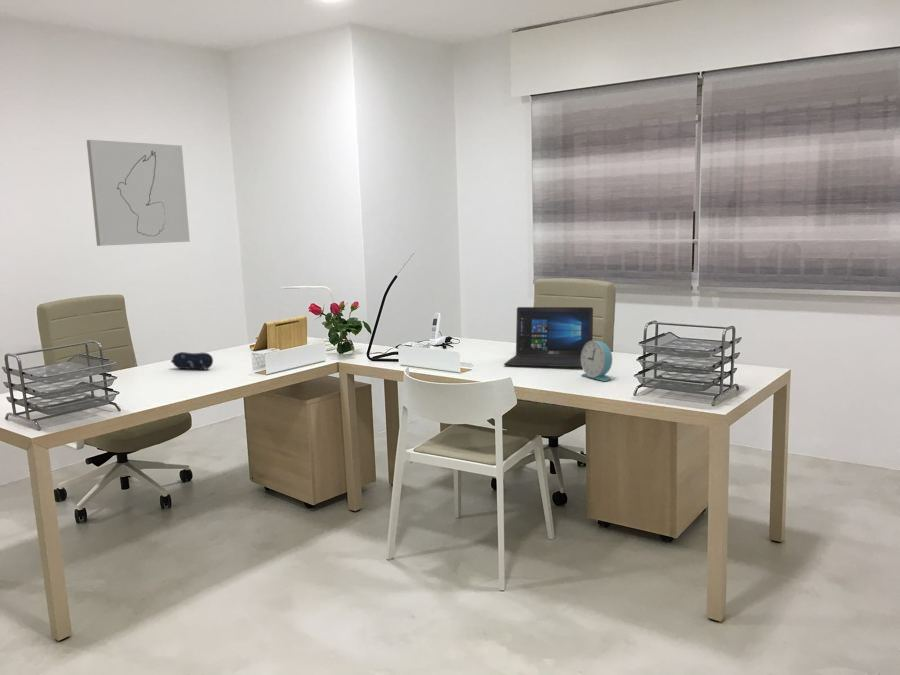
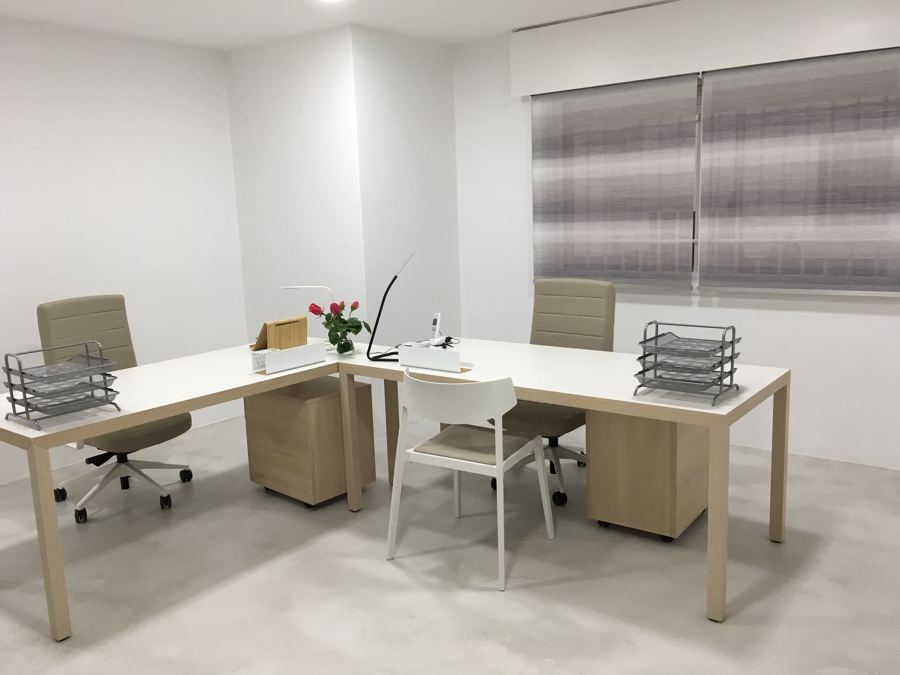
- pencil case (192, 360)
- wall art (141, 193)
- alarm clock (598, 358)
- laptop (549, 336)
